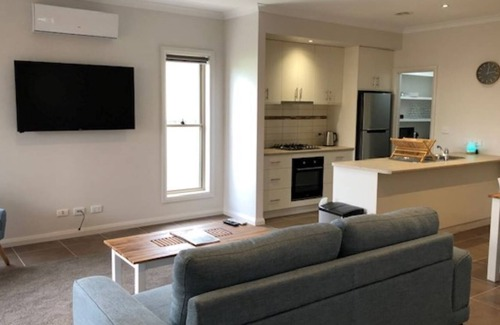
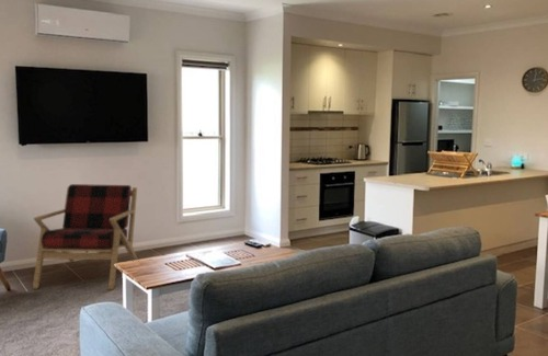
+ armchair (89, 231)
